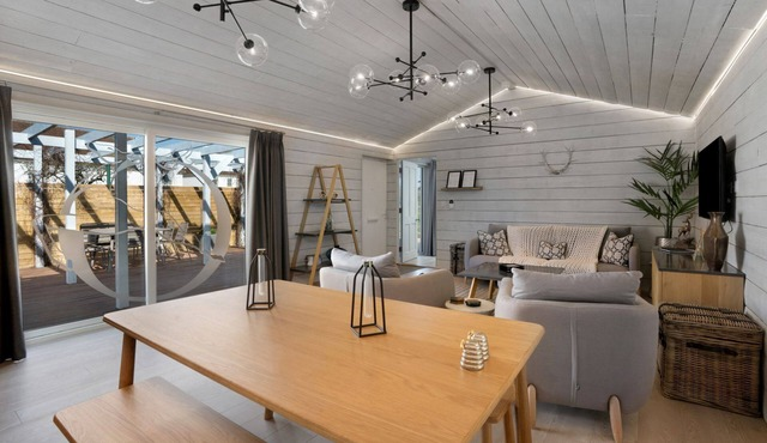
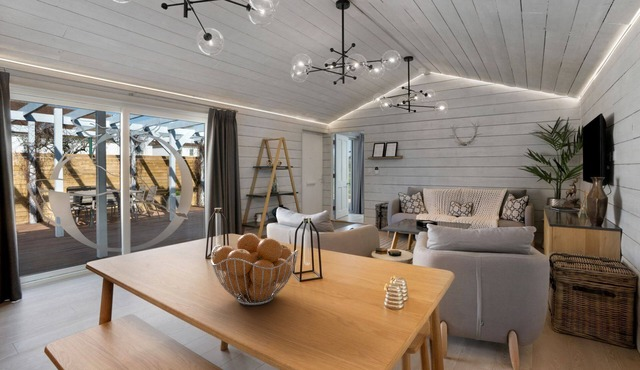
+ fruit basket (255, 267)
